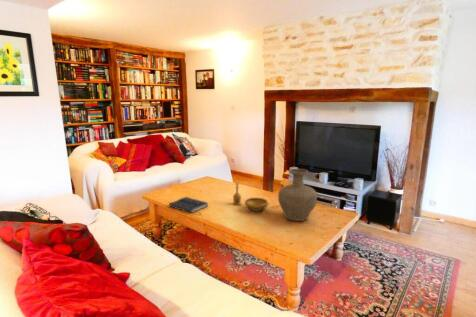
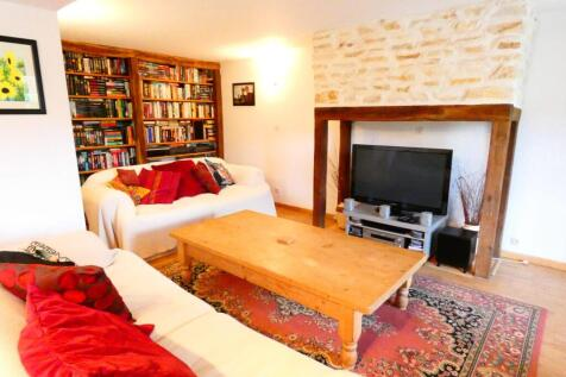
- book (192, 205)
- decorative bowl (249, 198)
- vase (297, 194)
